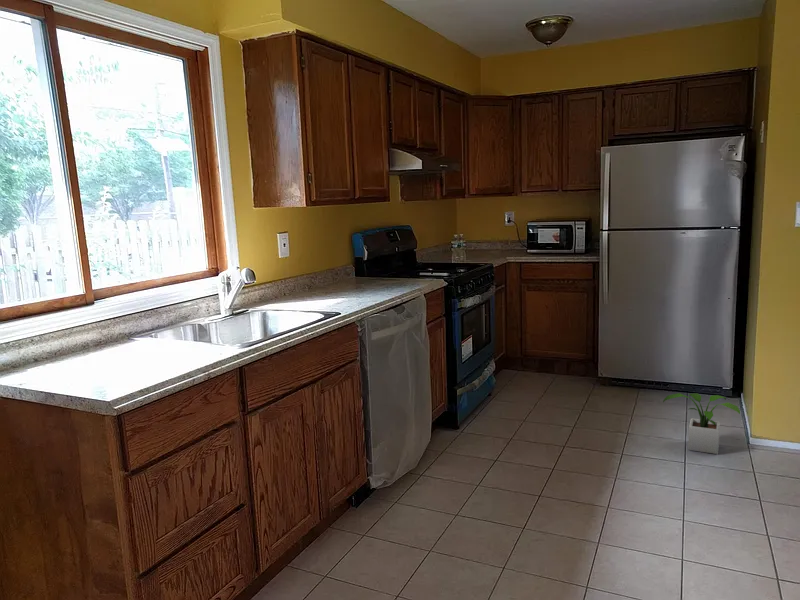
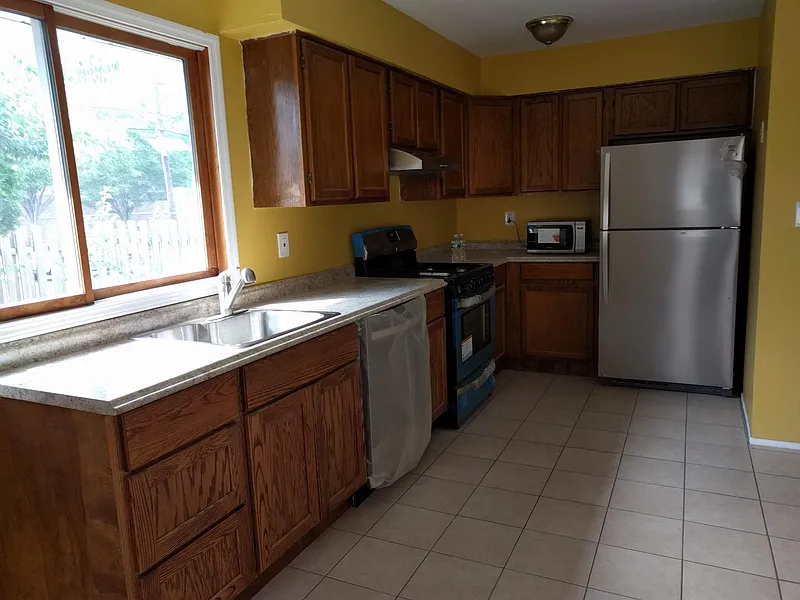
- potted plant (700, 420)
